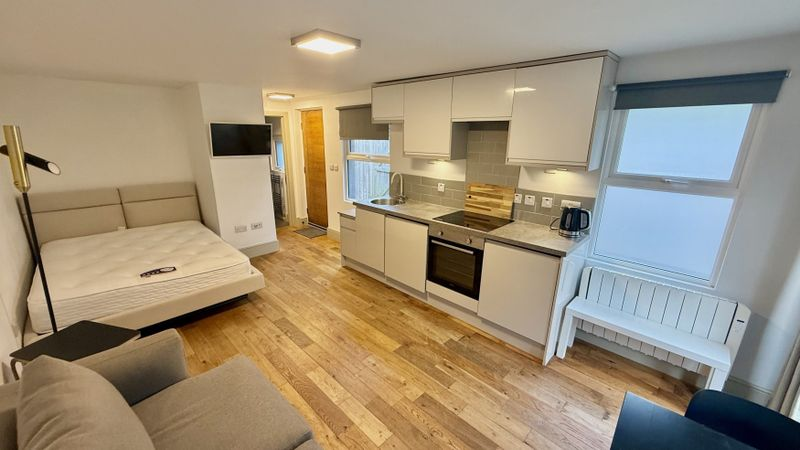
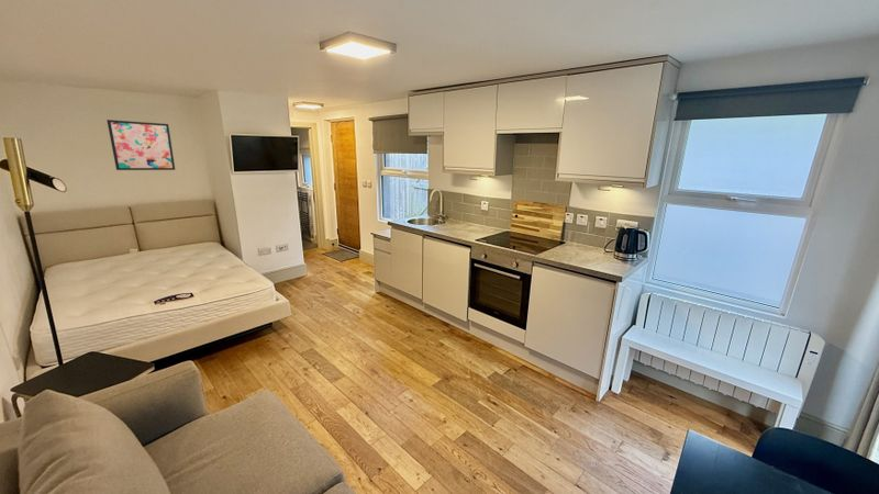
+ wall art (143, 146)
